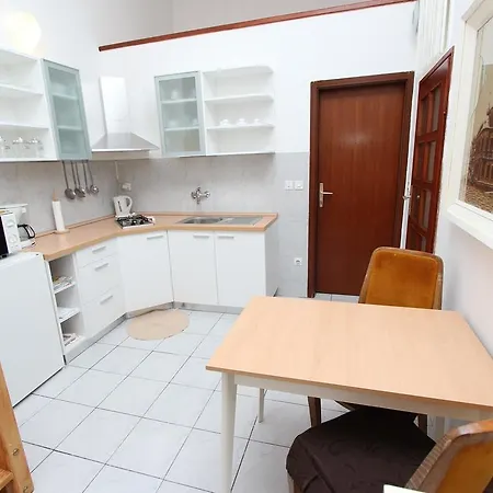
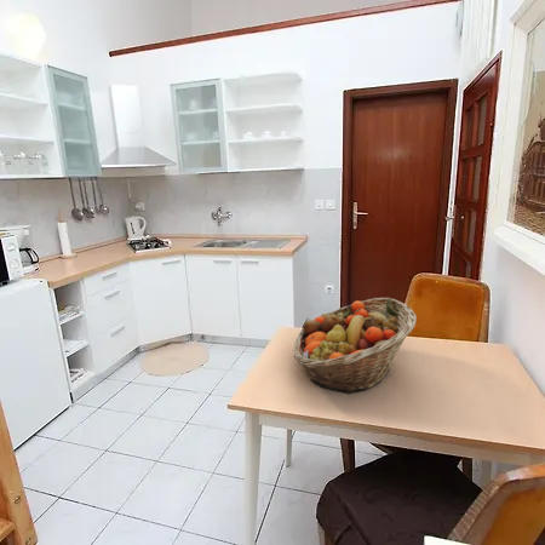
+ fruit basket (351, 338)
